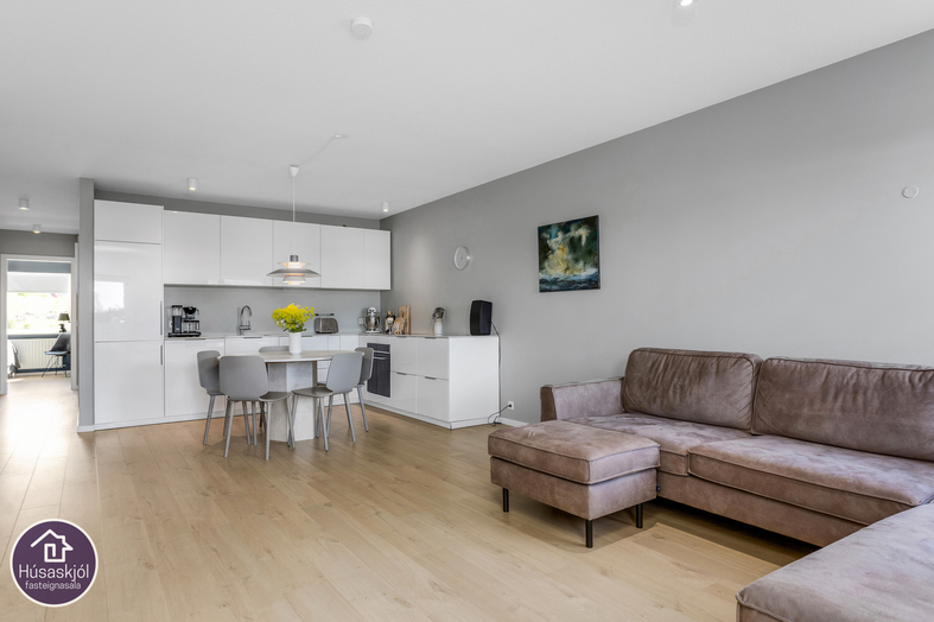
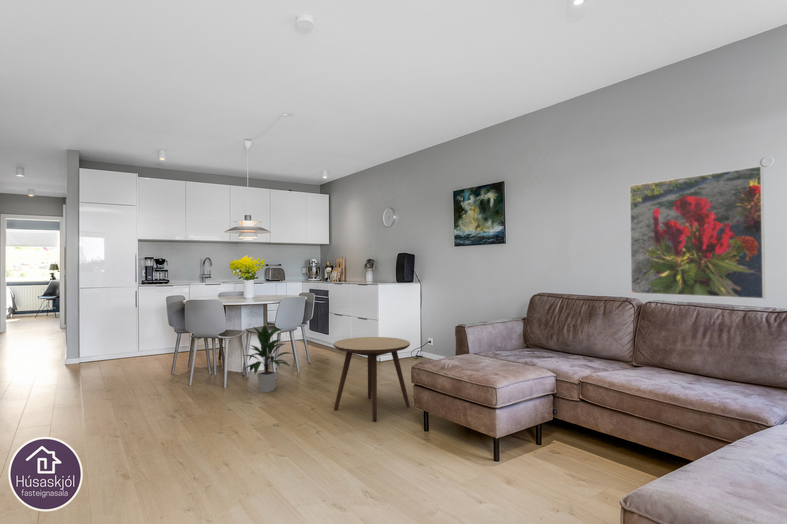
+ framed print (690, 236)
+ indoor plant (266, 357)
+ side table (372, 375)
